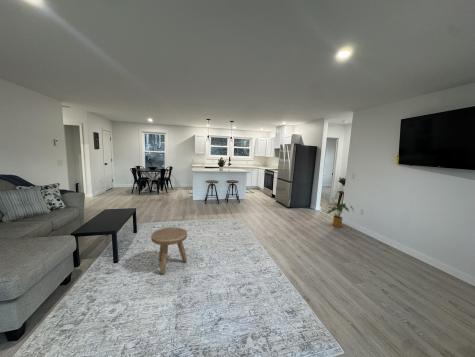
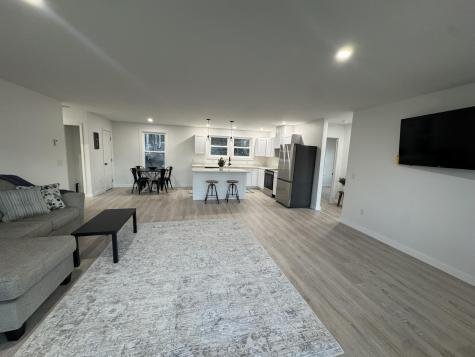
- house plant (338, 214)
- stool (167, 248)
